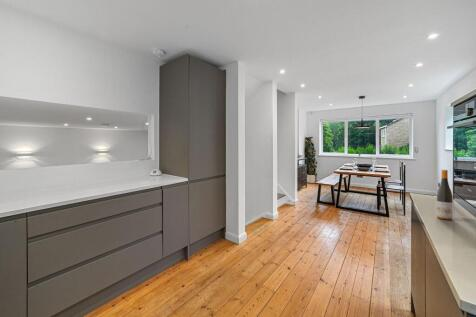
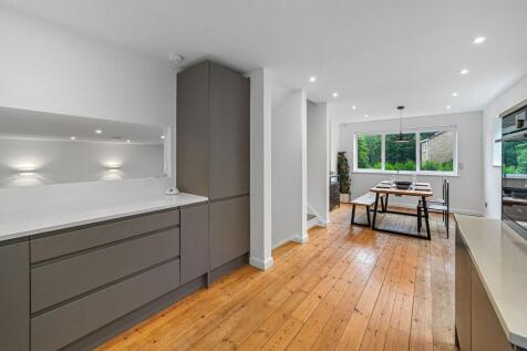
- wine bottle (444, 193)
